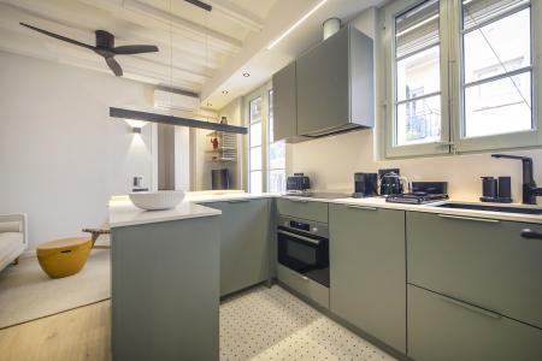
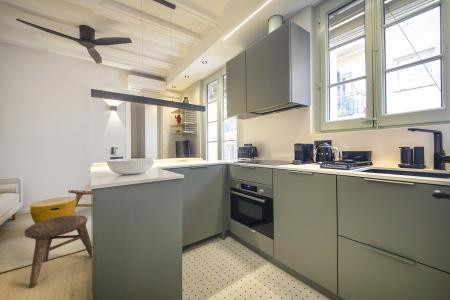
+ stool (58, 244)
